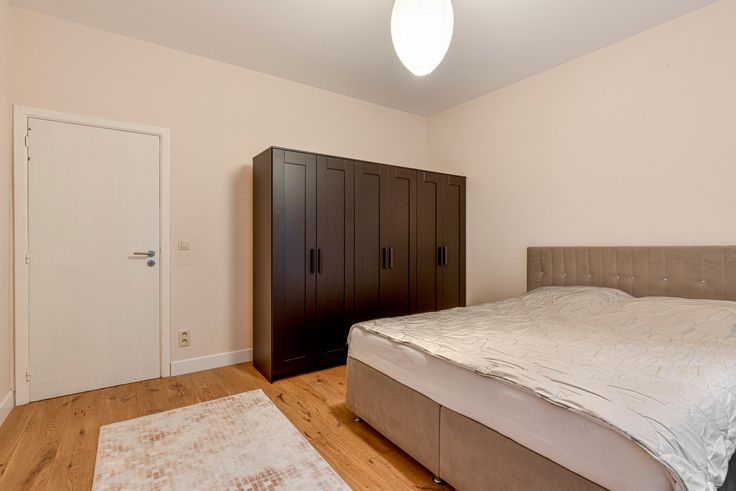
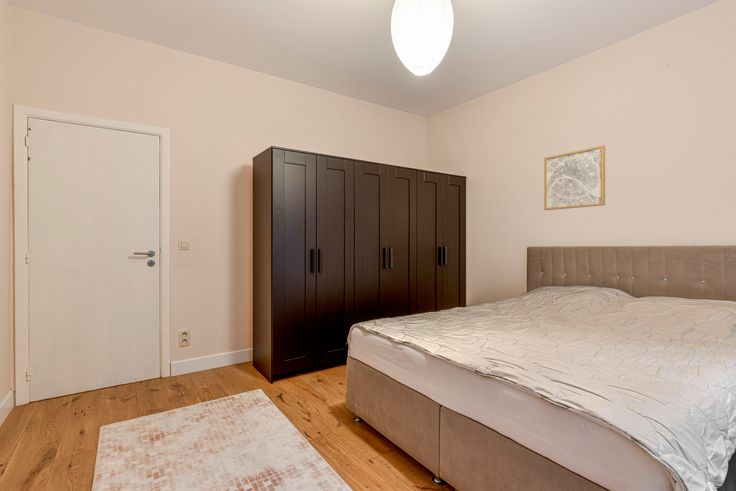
+ wall art (572, 180)
